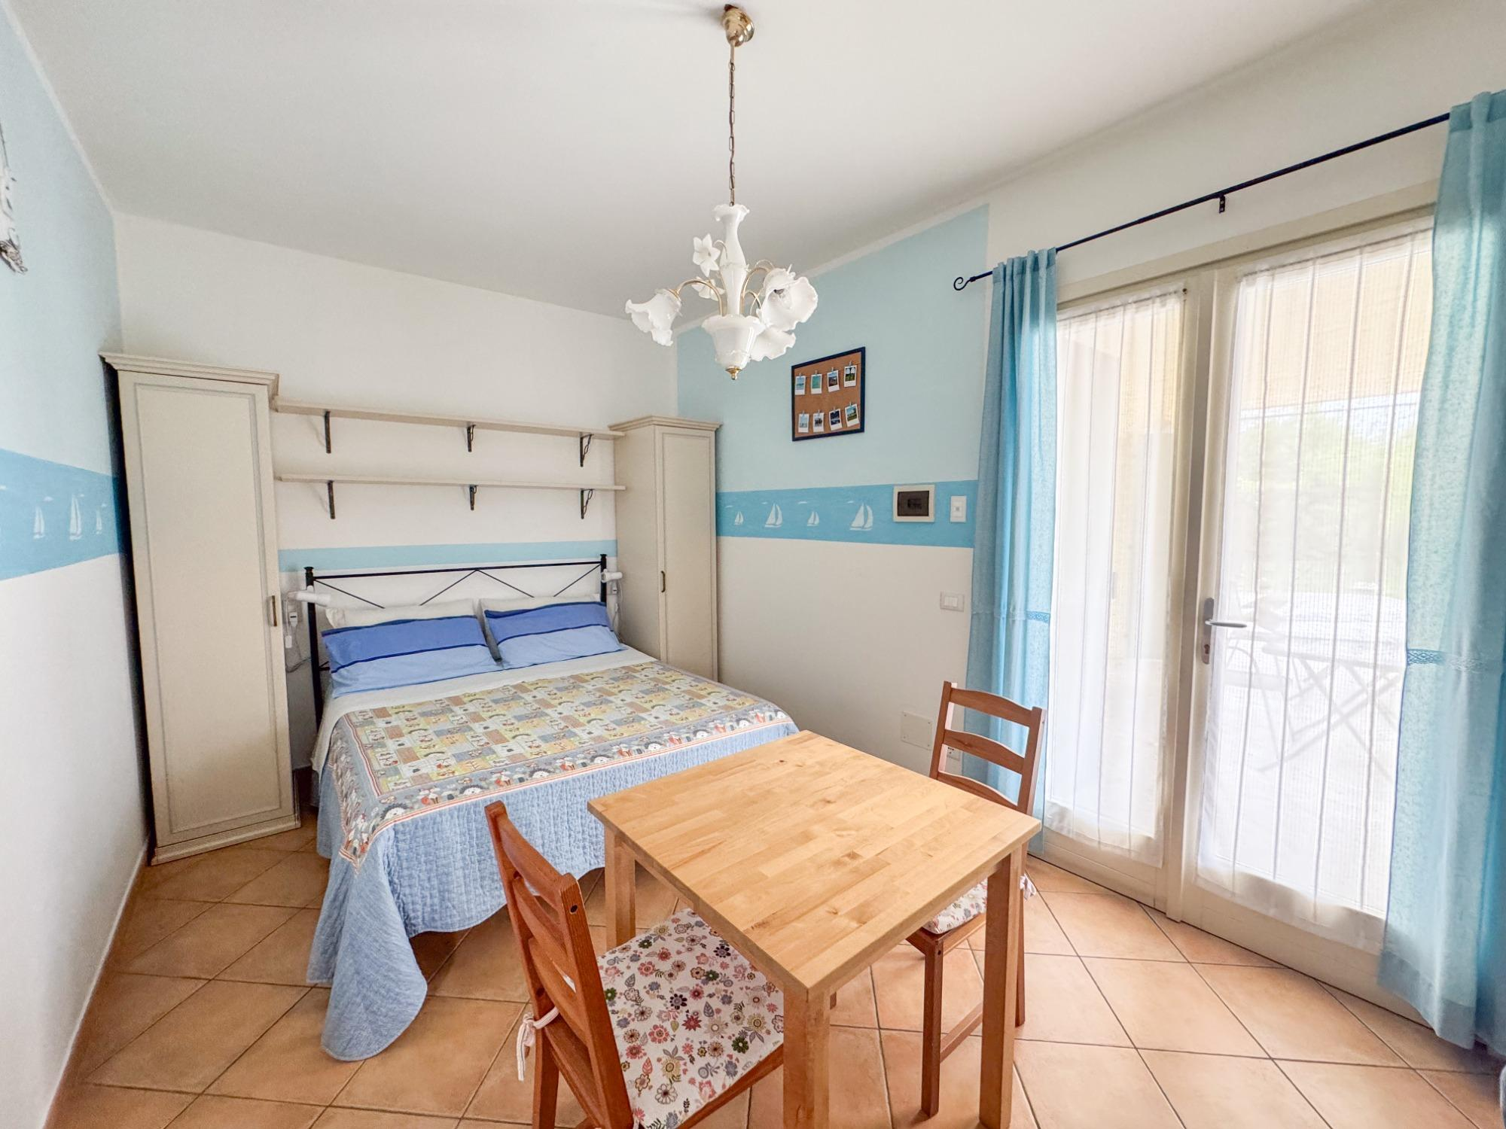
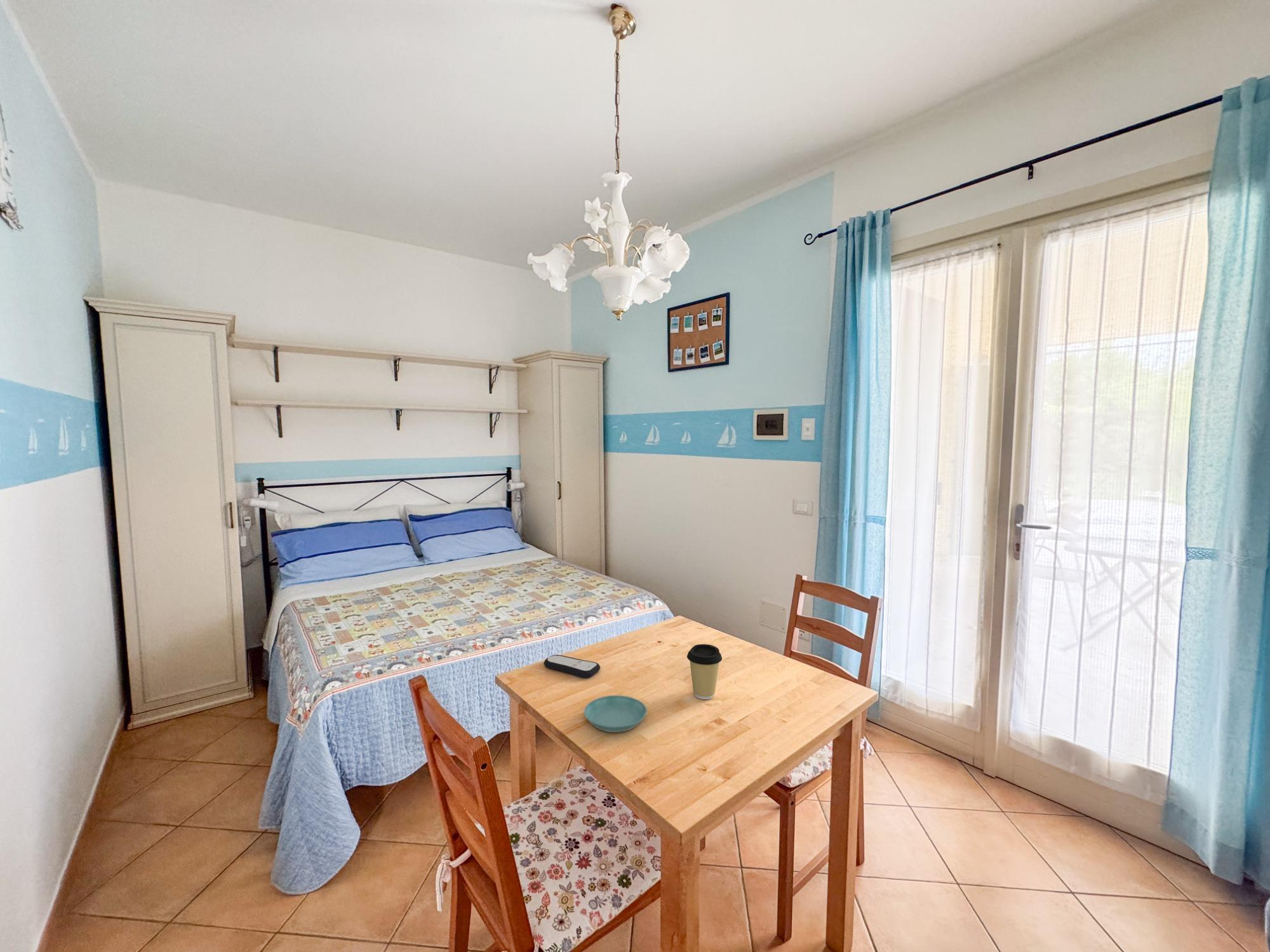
+ saucer (615, 715)
+ coffee cup (704, 672)
+ remote control (571, 665)
